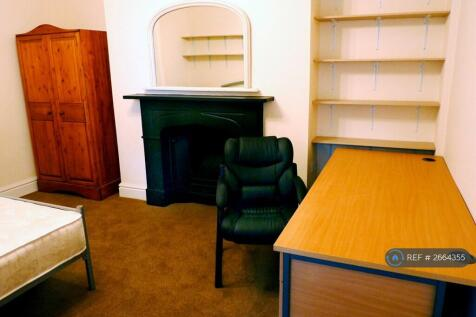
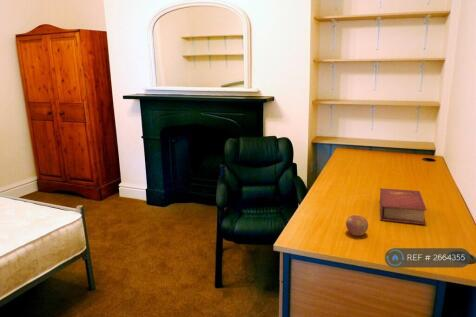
+ apple (356, 225)
+ book (401, 204)
